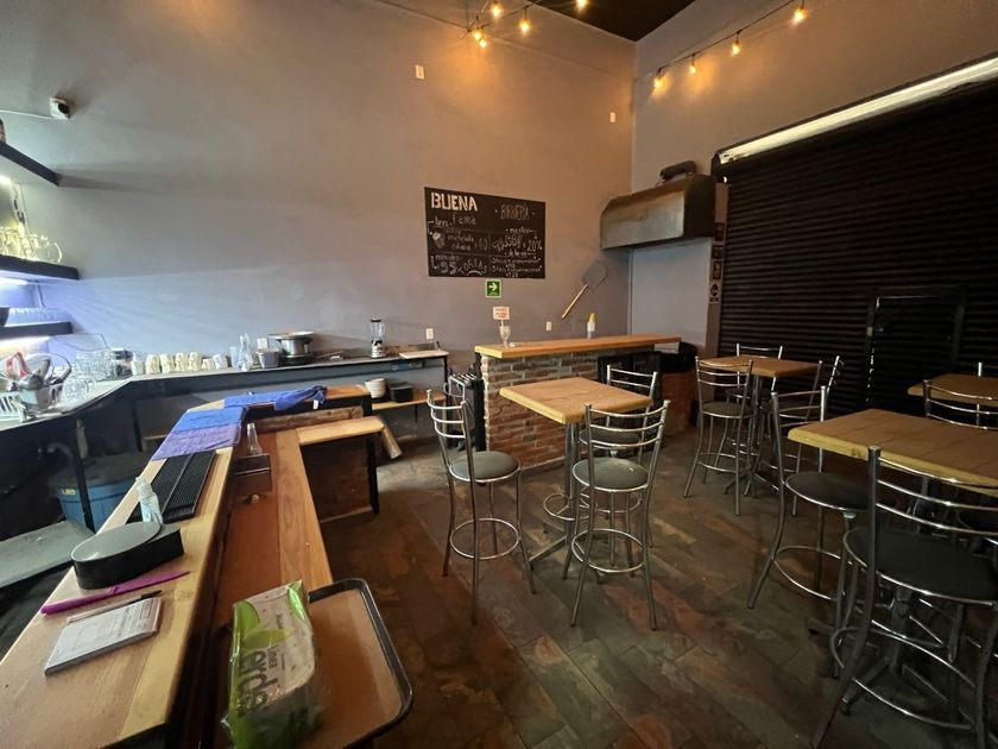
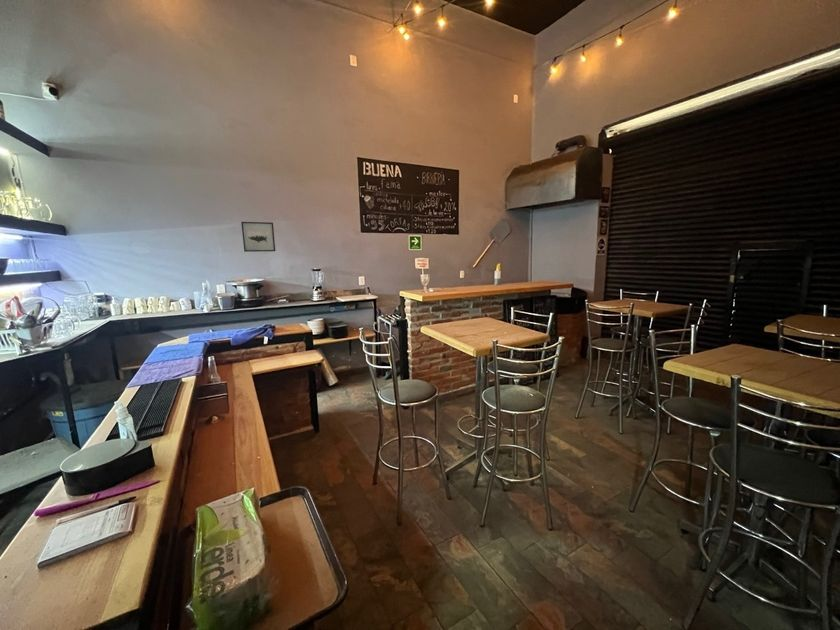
+ wall art (258, 237)
